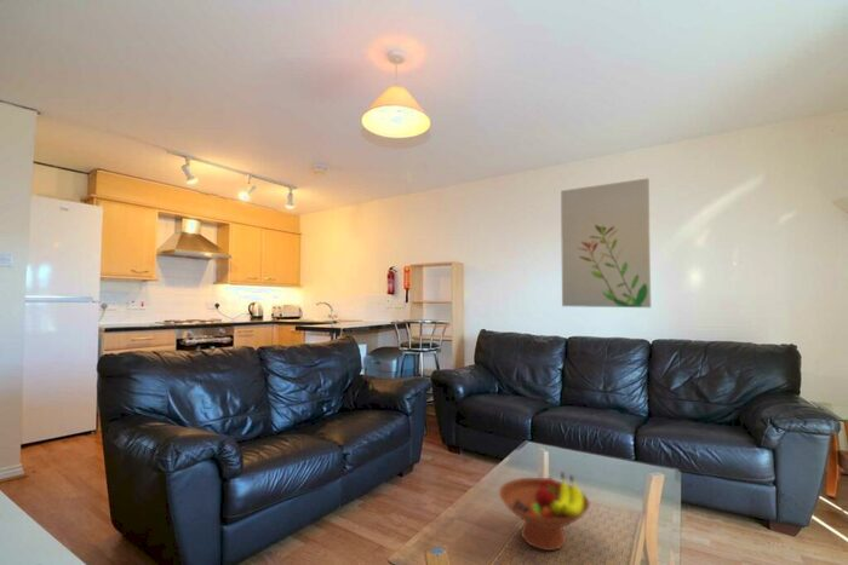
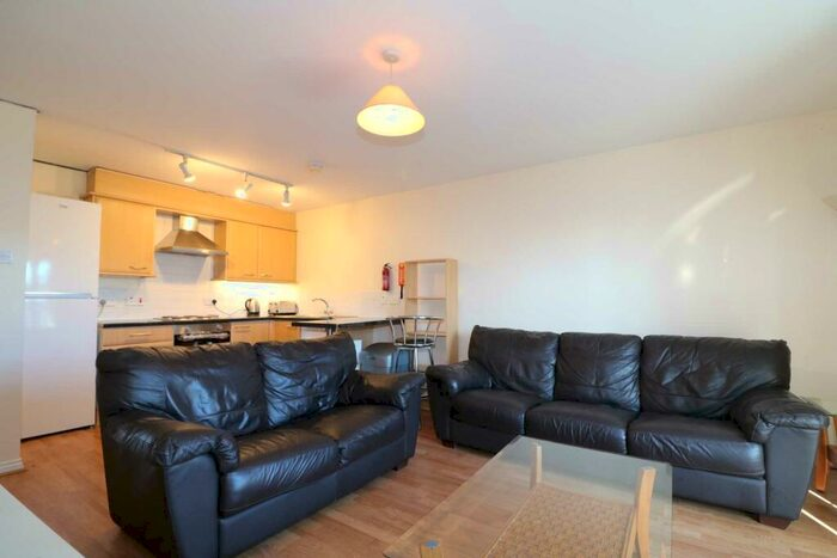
- fruit bowl (543, 508)
- wall art (603, 246)
